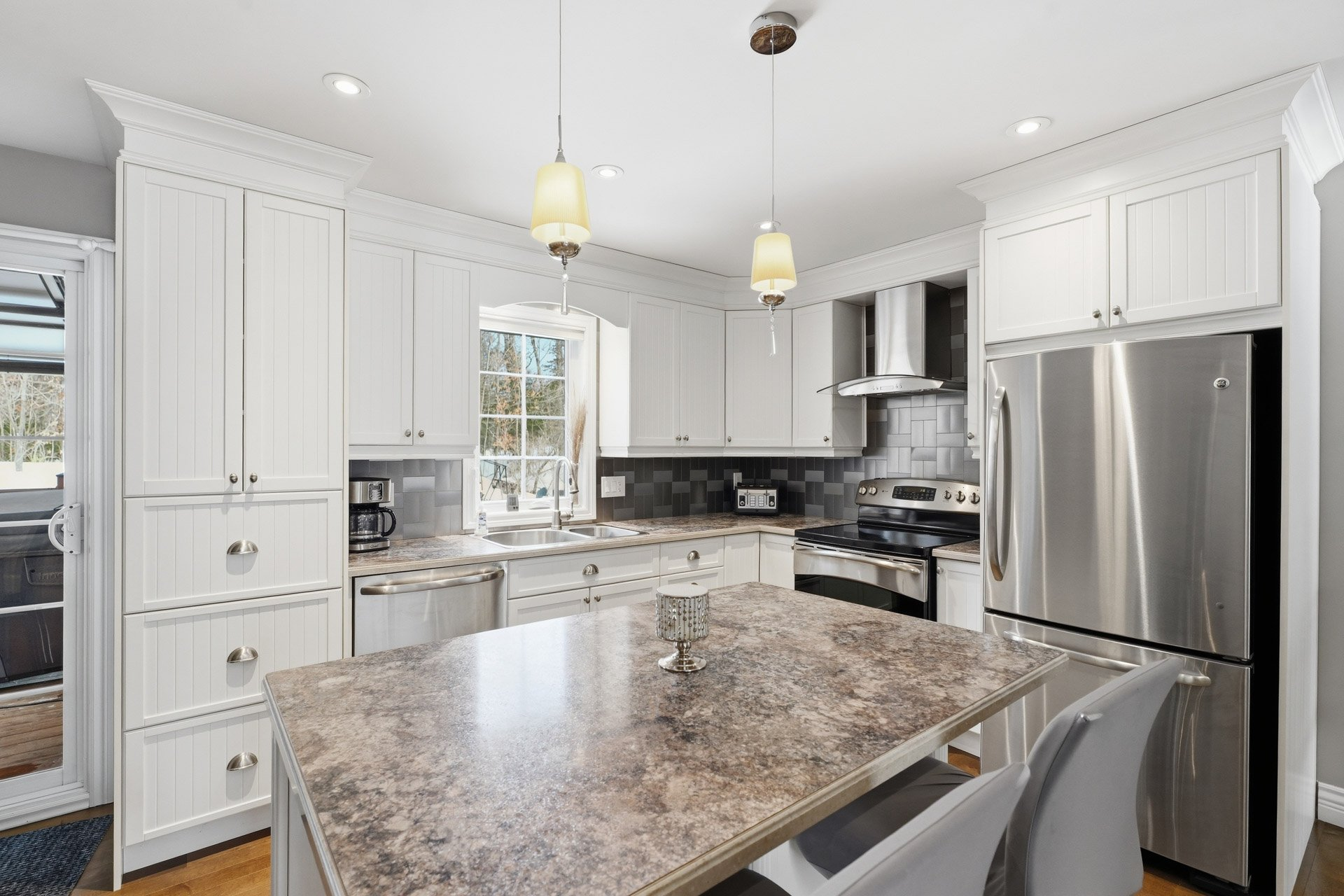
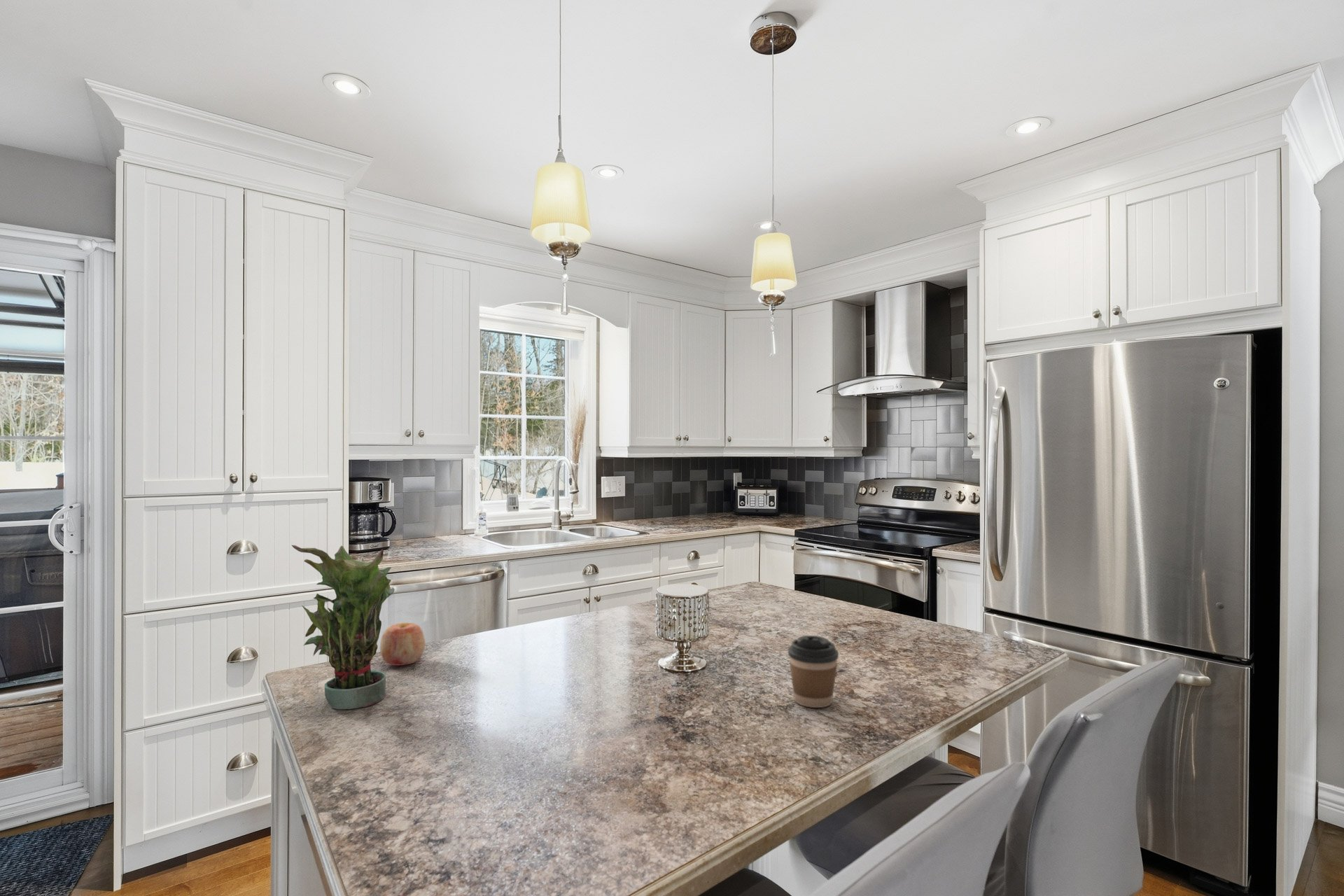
+ coffee cup (813, 668)
+ apple (402, 643)
+ potted plant (341, 620)
